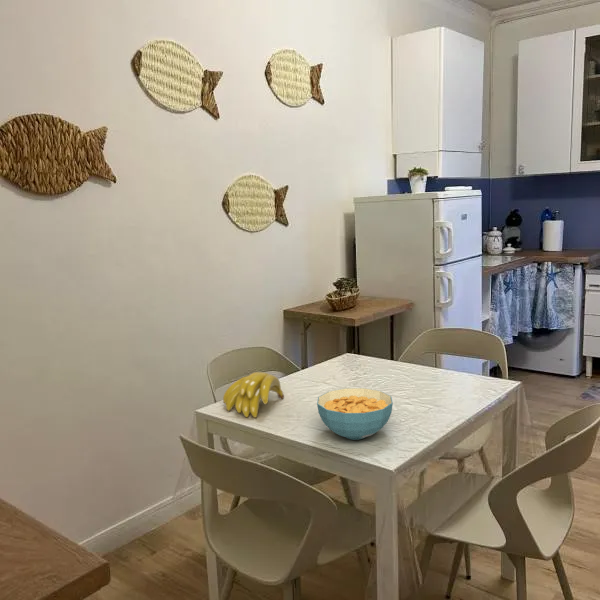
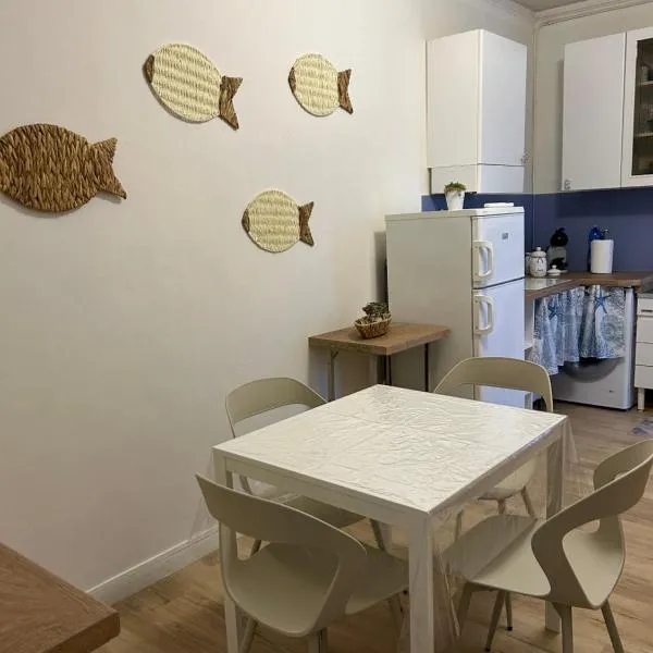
- cereal bowl (355, 417)
- banana (261, 390)
